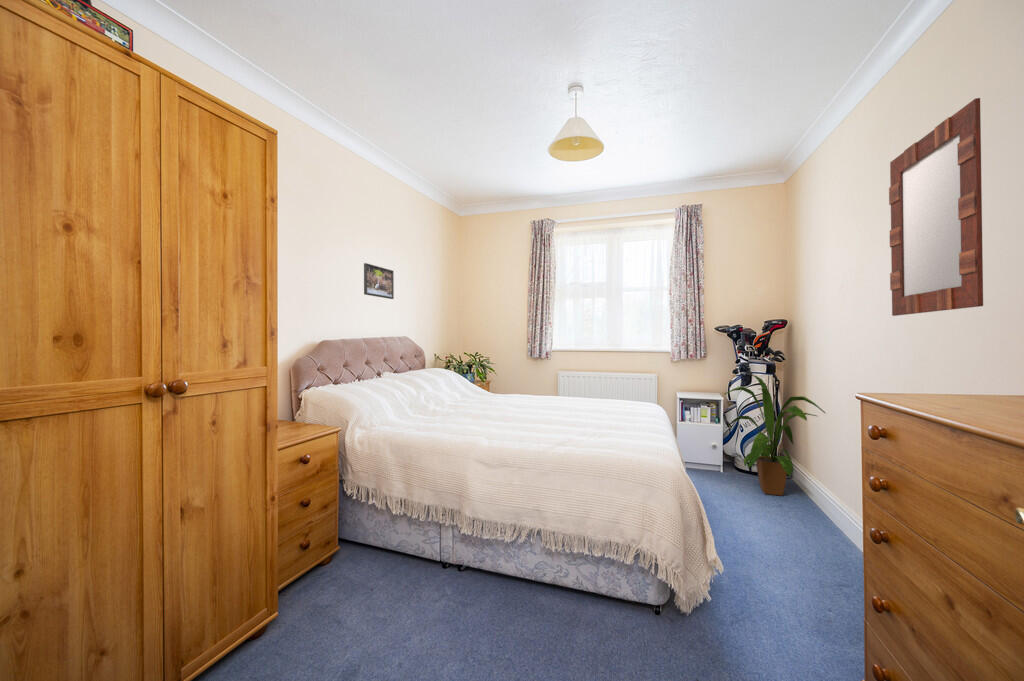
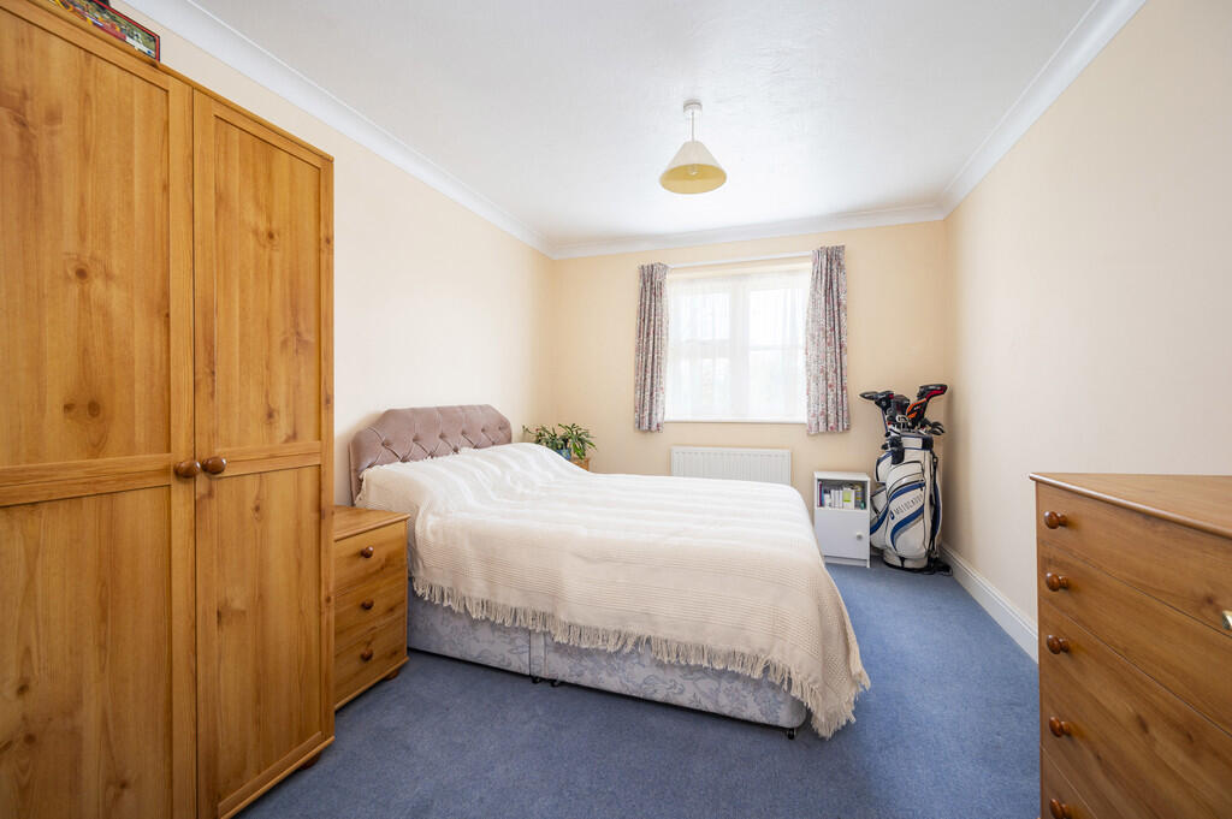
- home mirror (928, 223)
- house plant (772, 435)
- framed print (379, 282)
